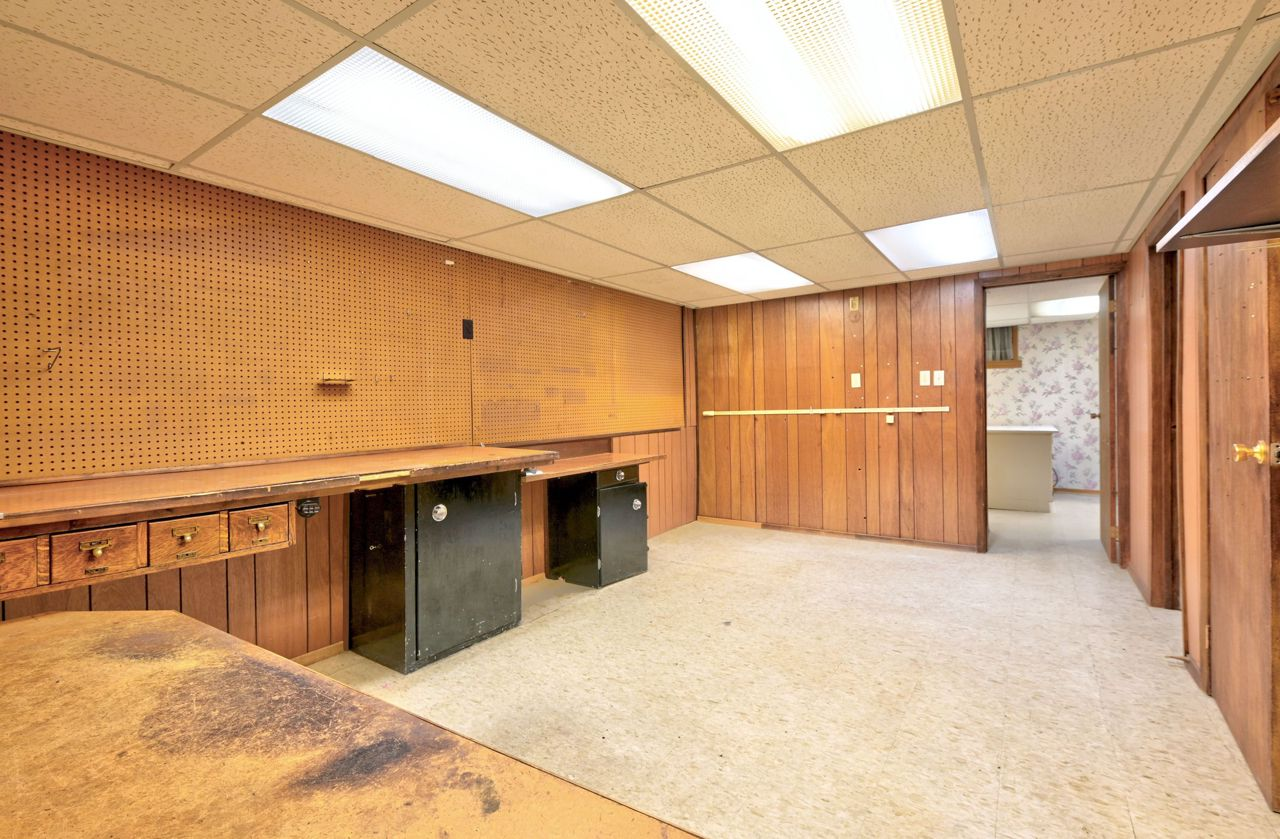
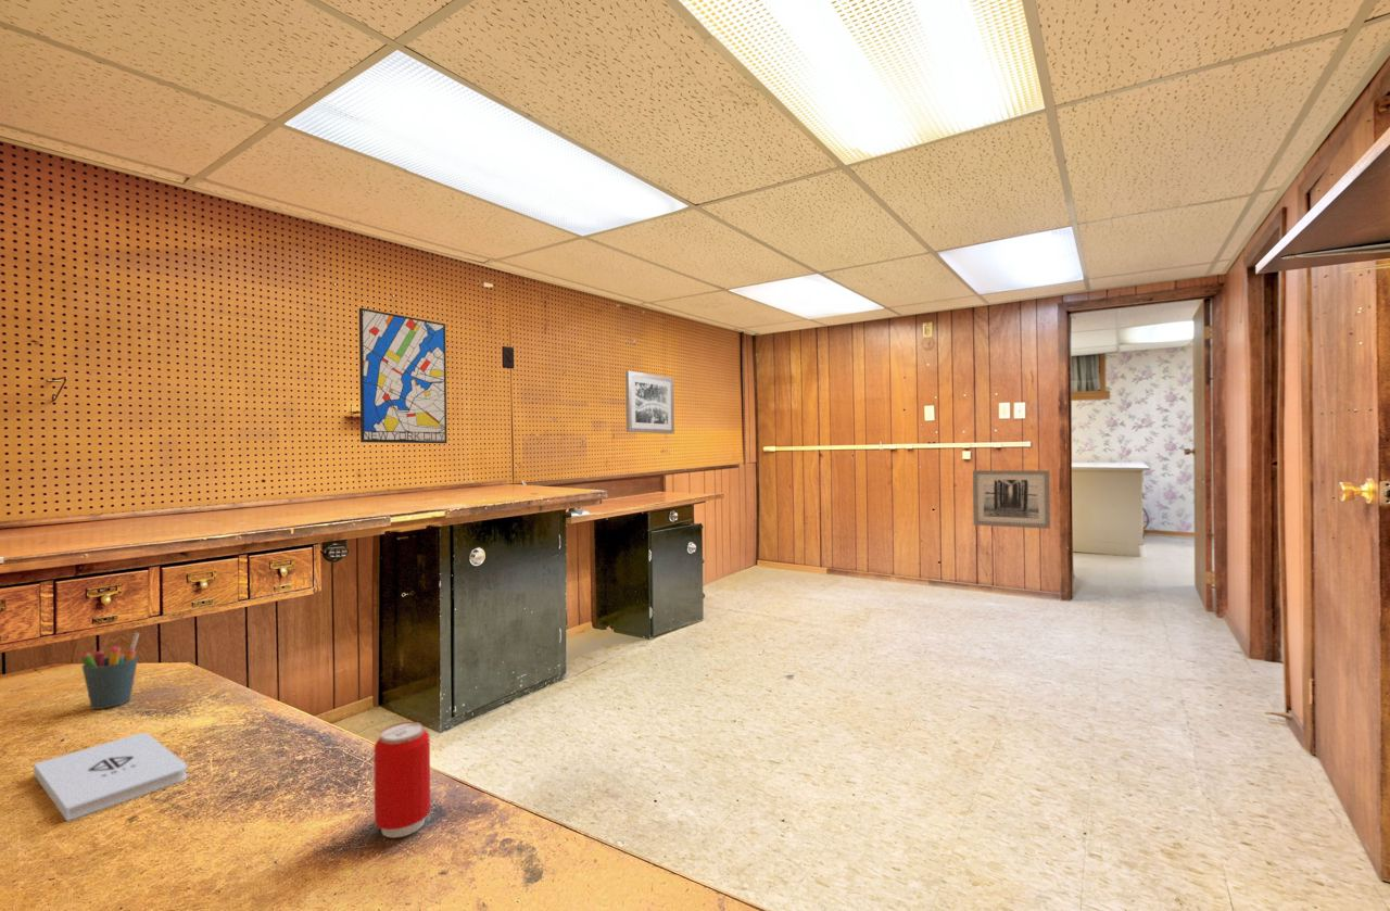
+ wall art (1010, 498)
+ pen holder (111, 670)
+ beverage can (402, 777)
+ wall art (650, 403)
+ notepad (111, 771)
+ wall art (405, 379)
